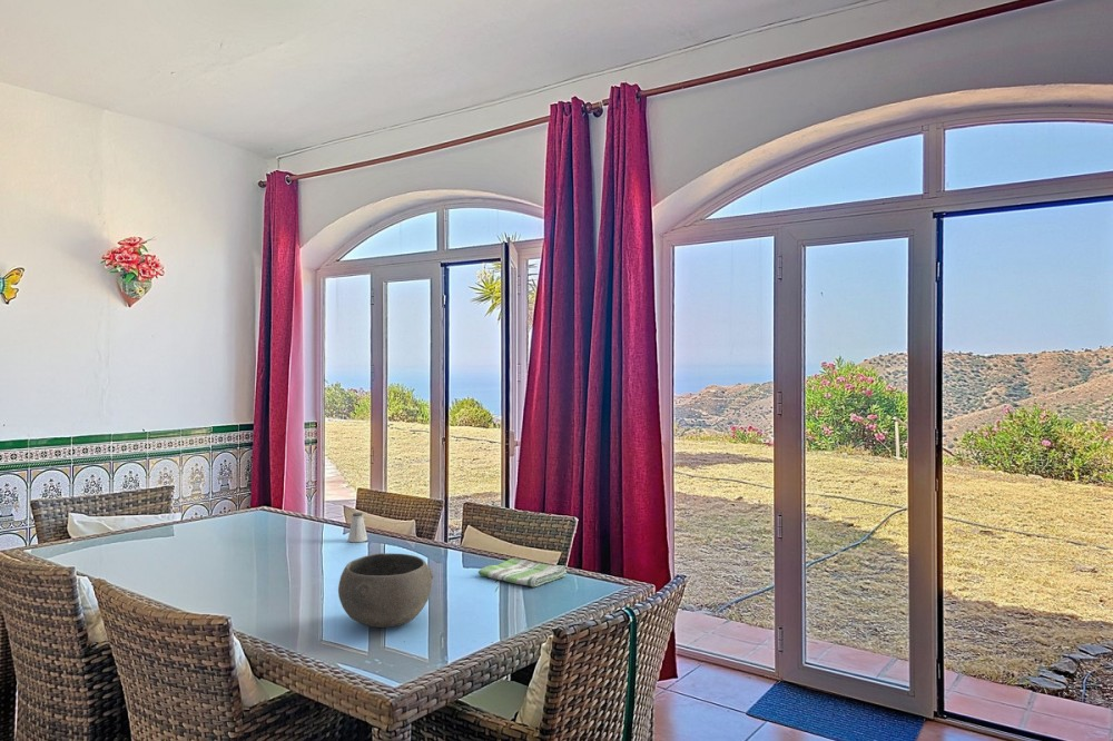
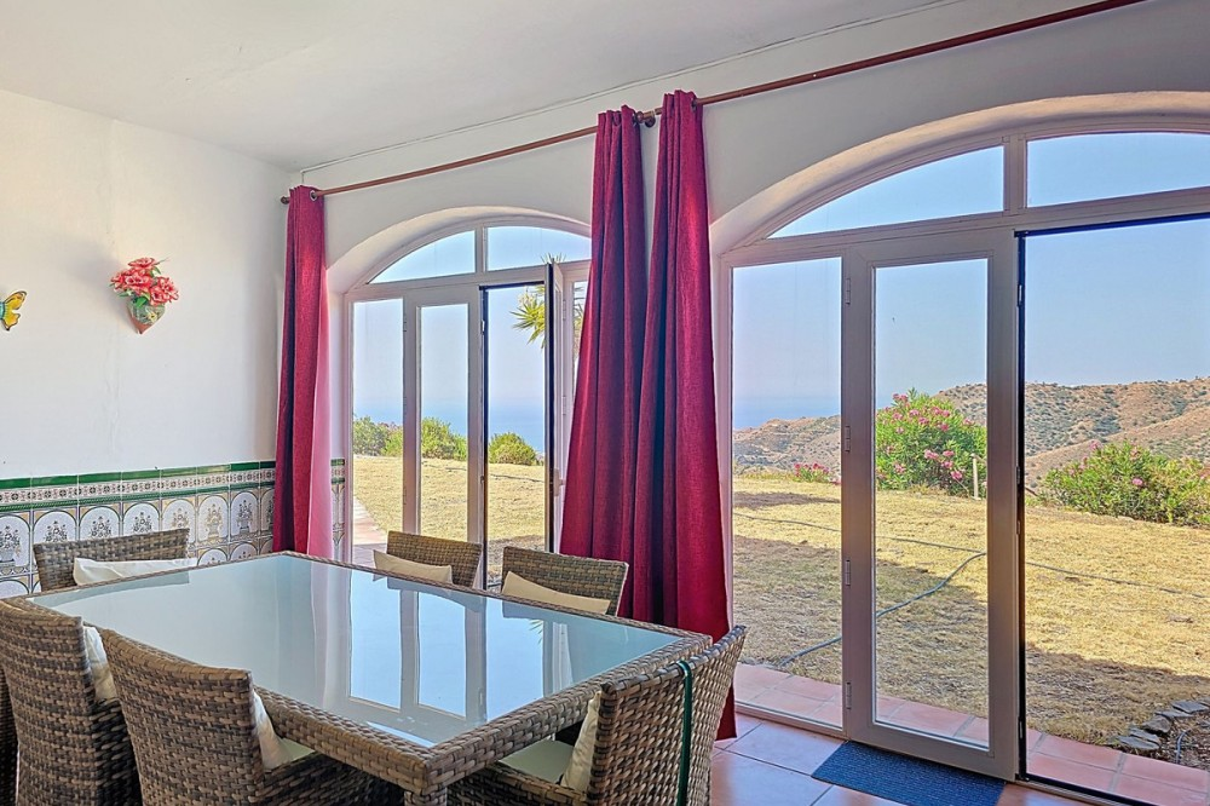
- dish towel (522, 570)
- bowl (385, 591)
- saltshaker (357, 526)
